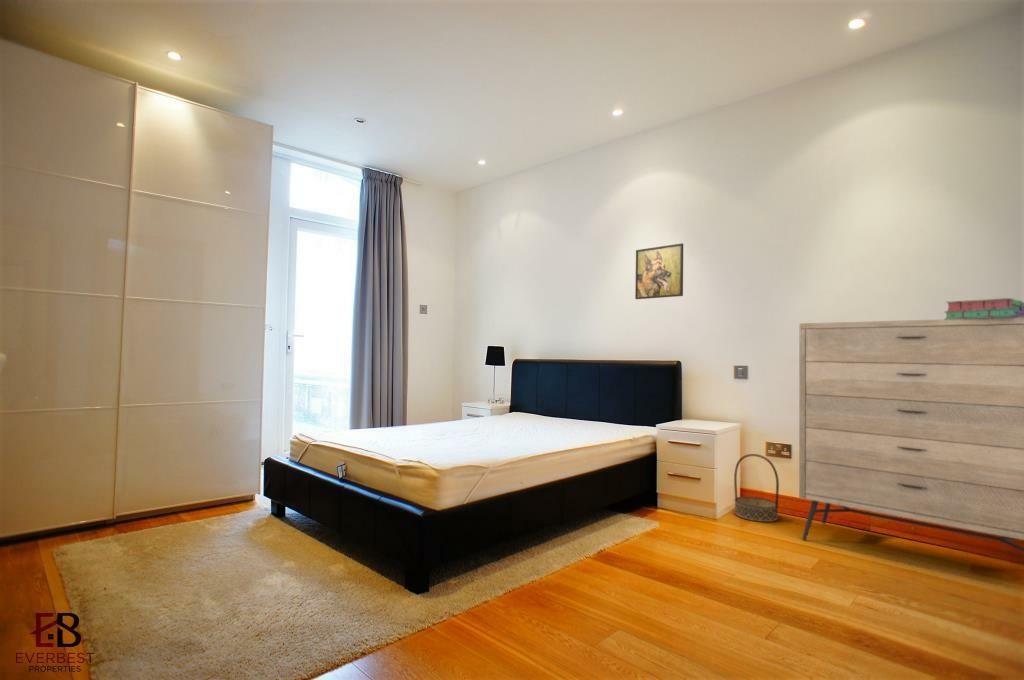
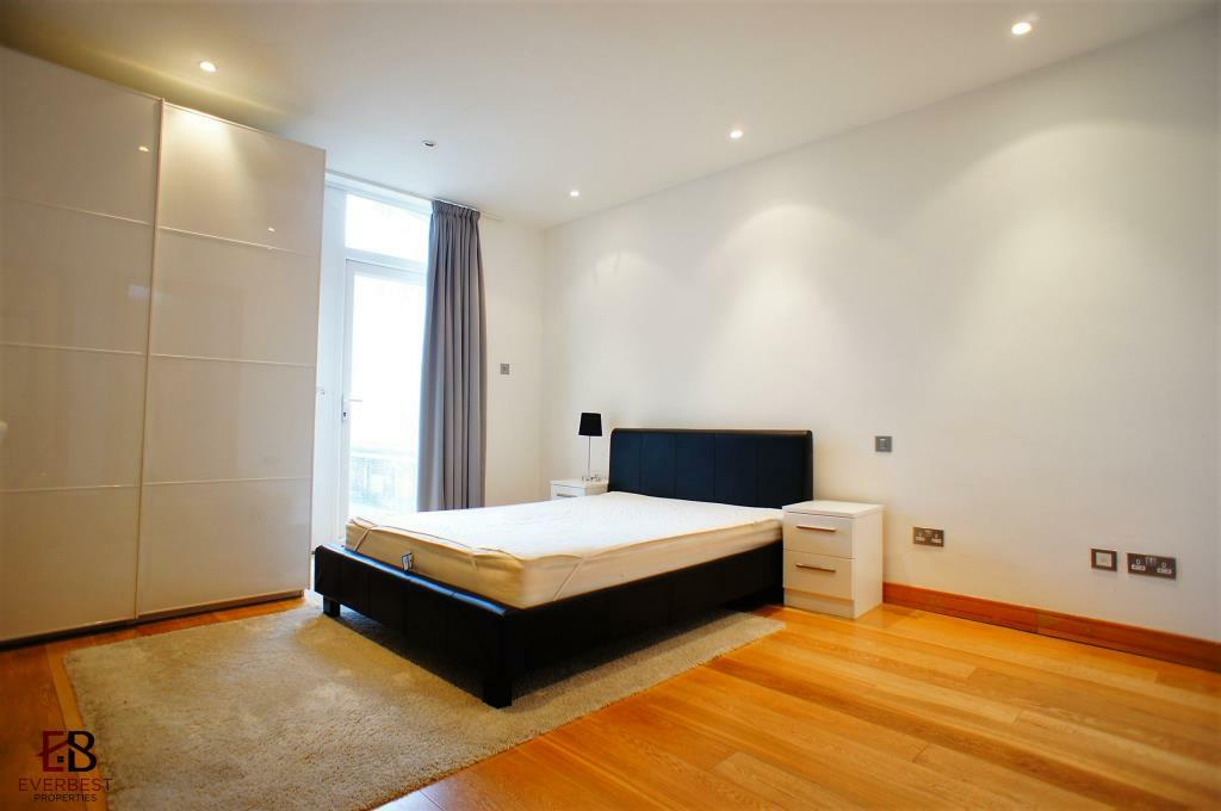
- dresser (917, 437)
- stack of books (987, 310)
- basket (755, 497)
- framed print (658, 272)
